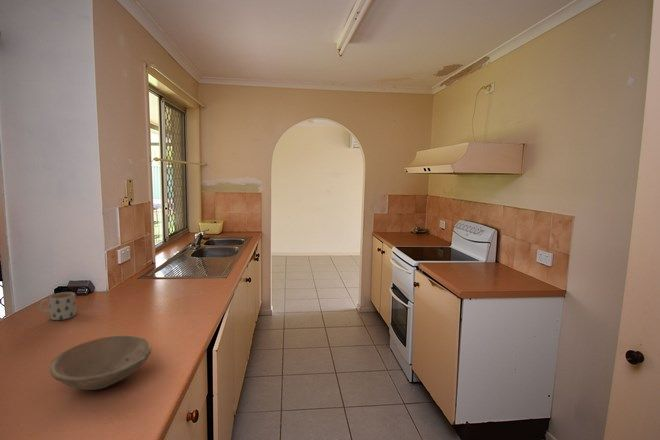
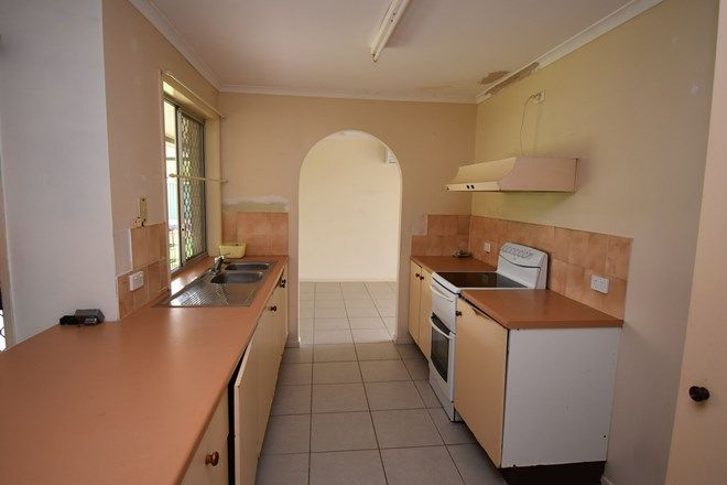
- bowl (103, 367)
- mug (57, 306)
